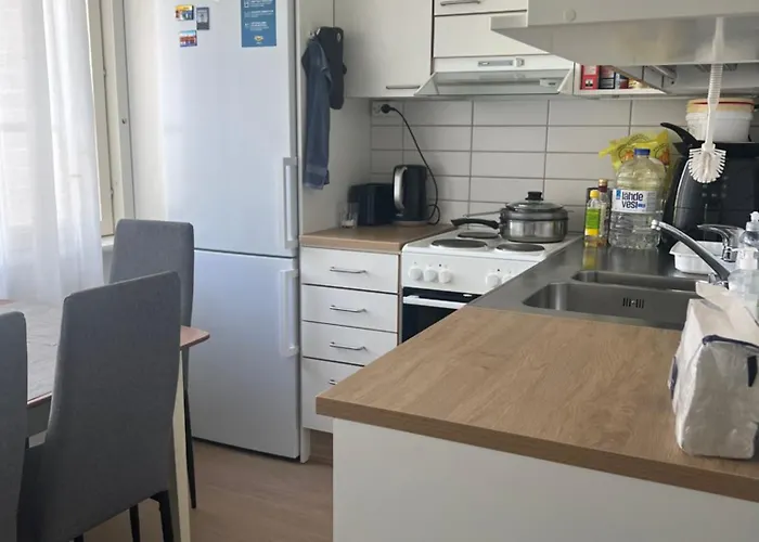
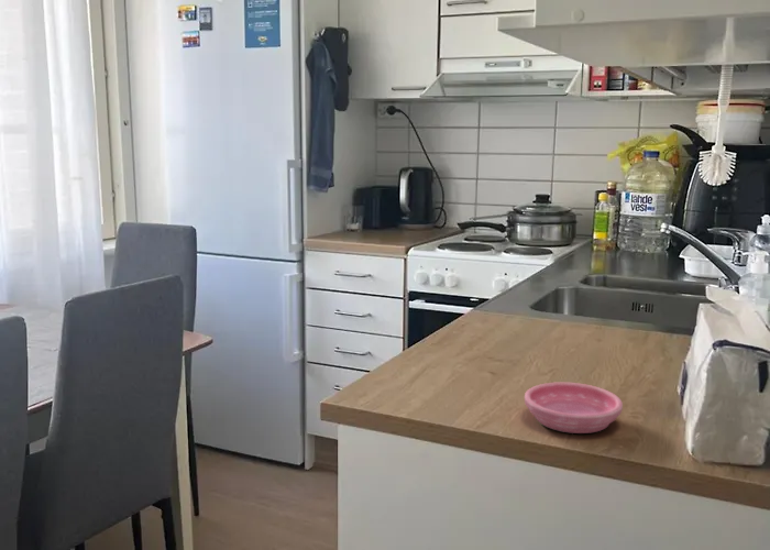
+ saucer (572, 408)
